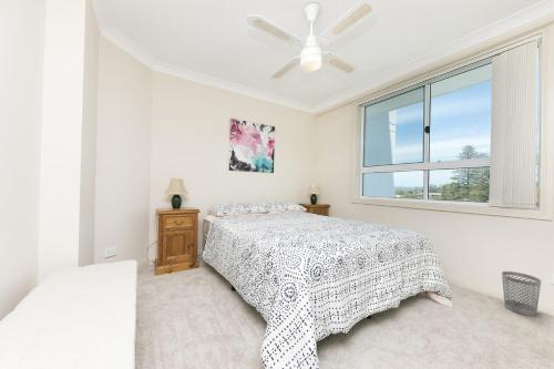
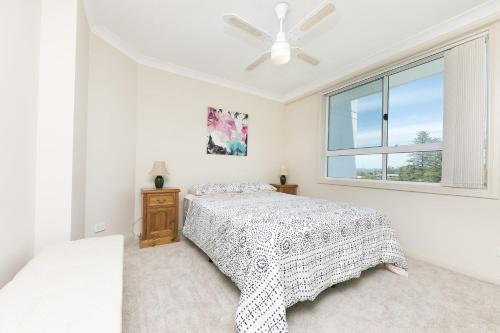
- wastebasket (520, 293)
